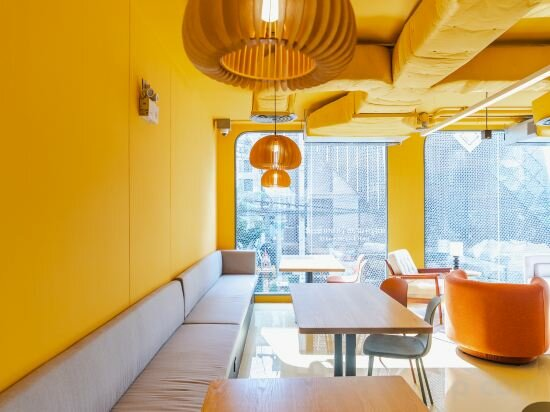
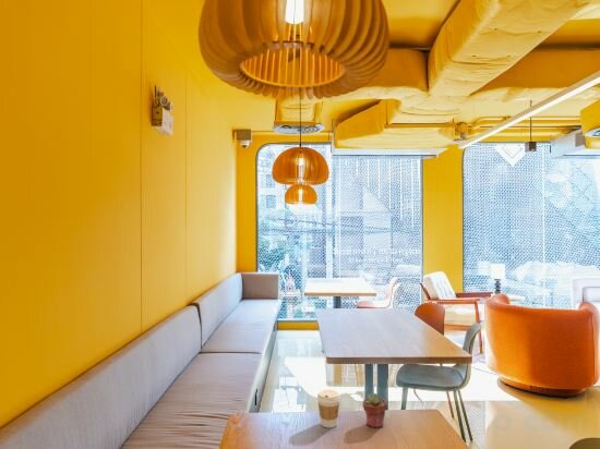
+ coffee cup (328, 408)
+ potted succulent (374, 408)
